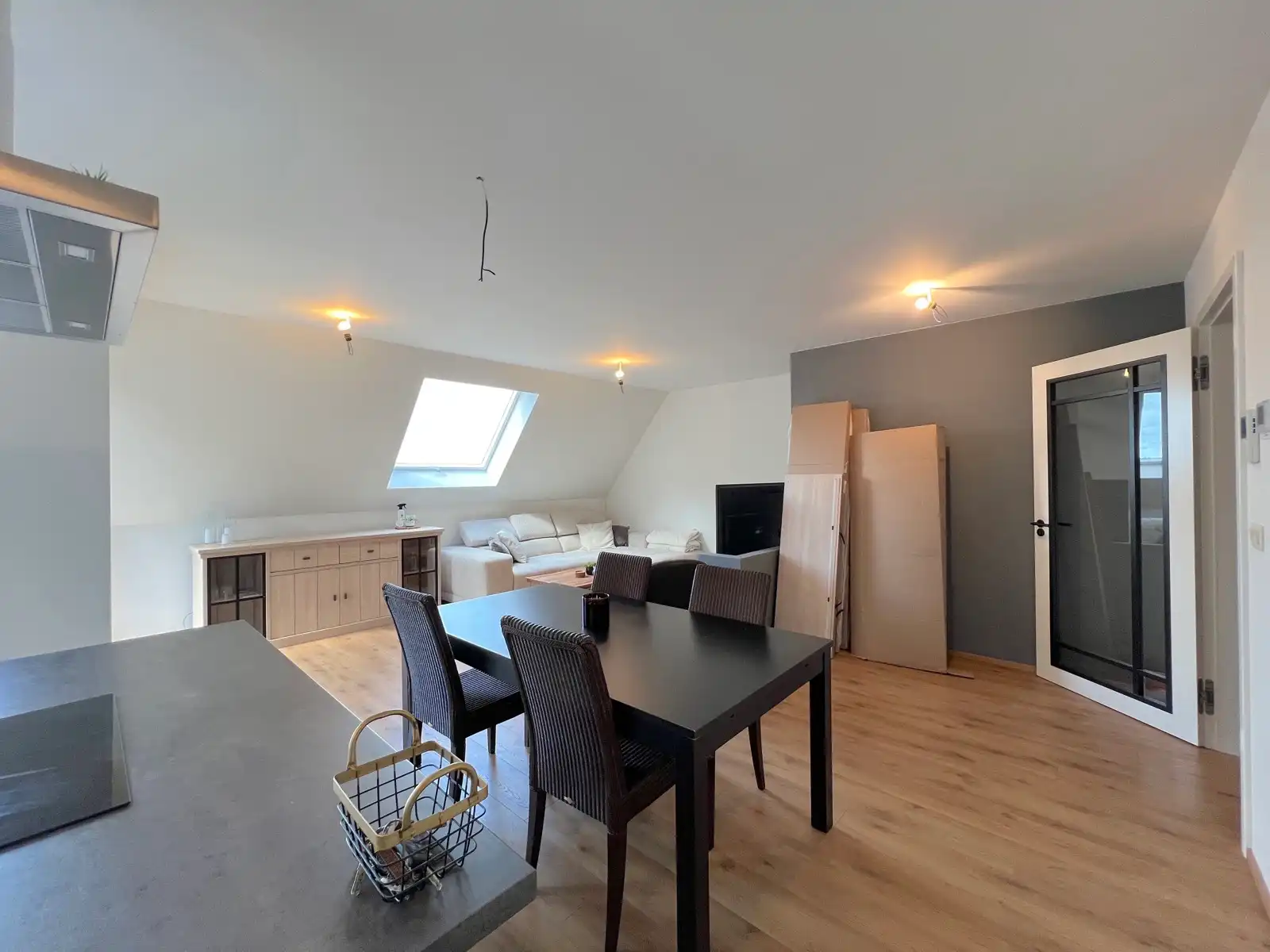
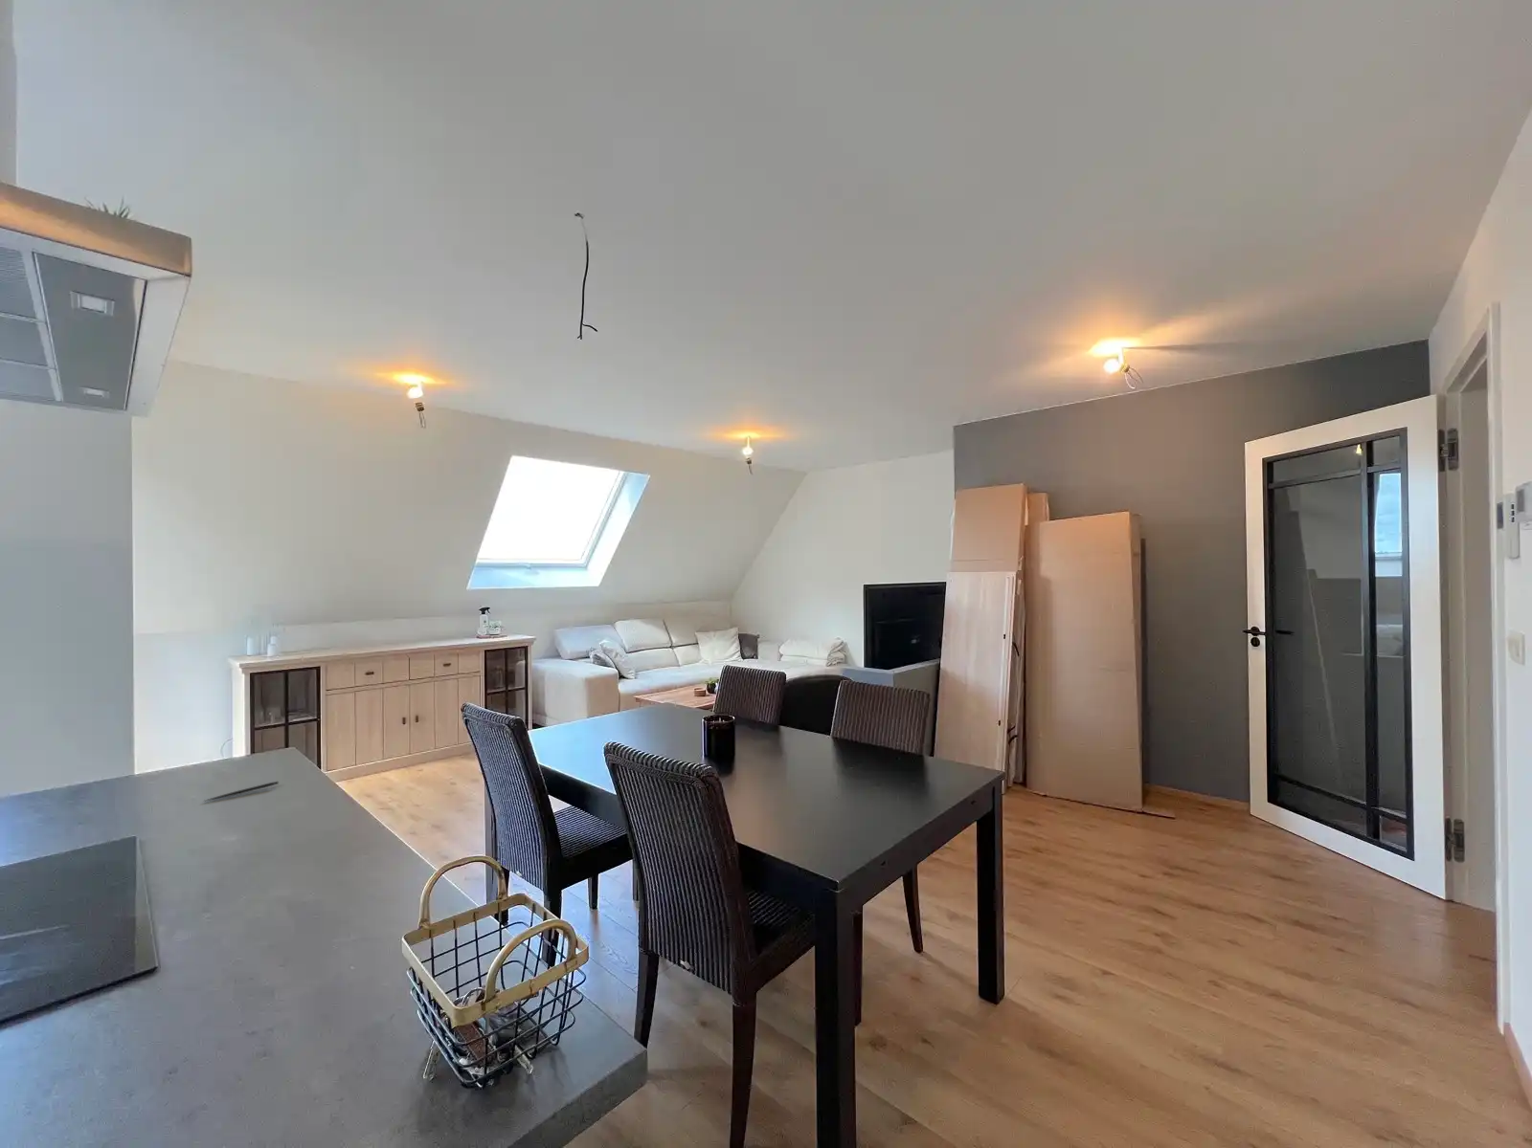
+ pen (241, 790)
